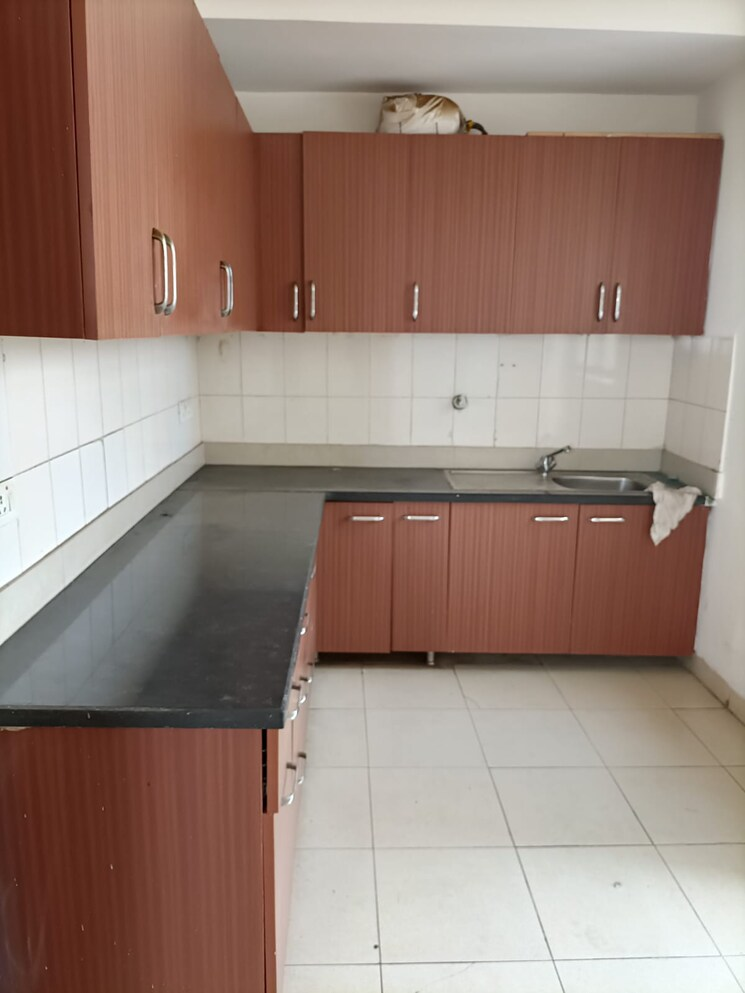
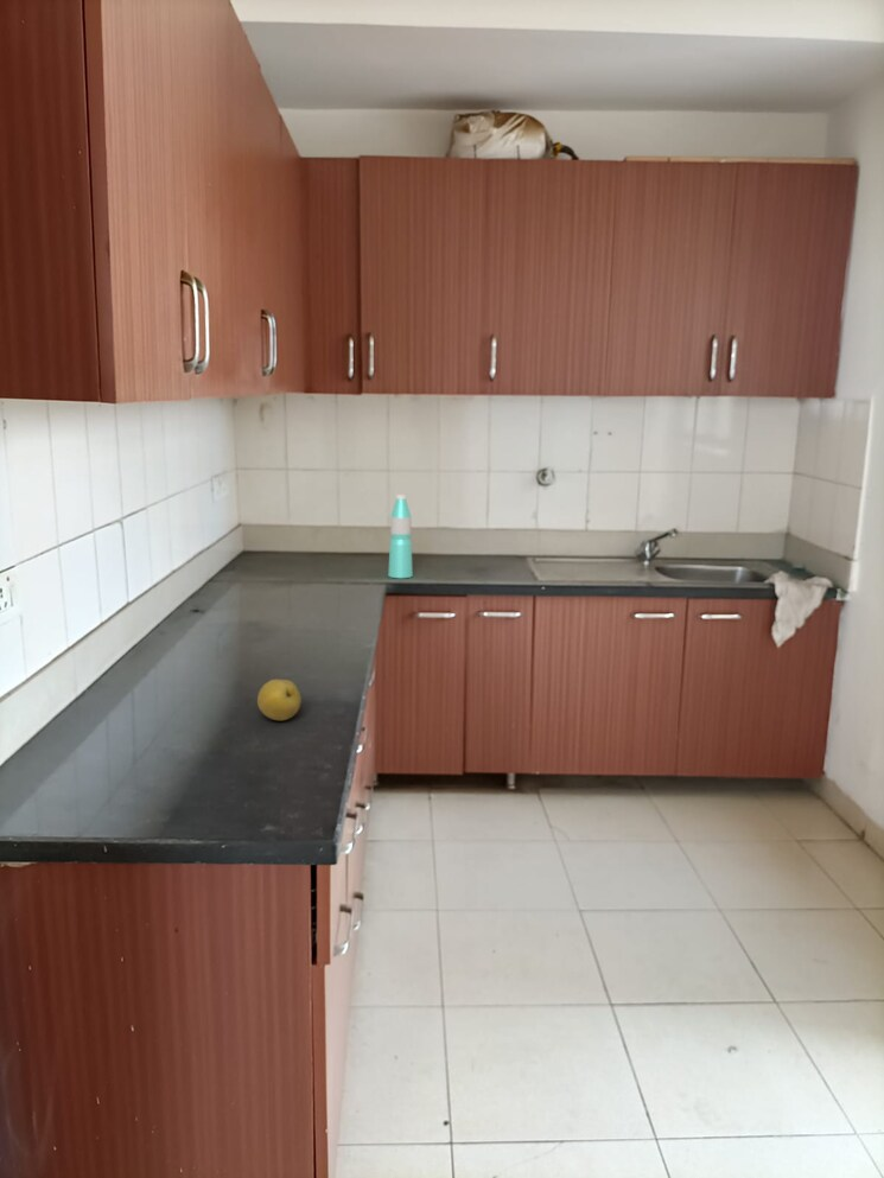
+ water bottle (400, 535)
+ fruit (279, 700)
